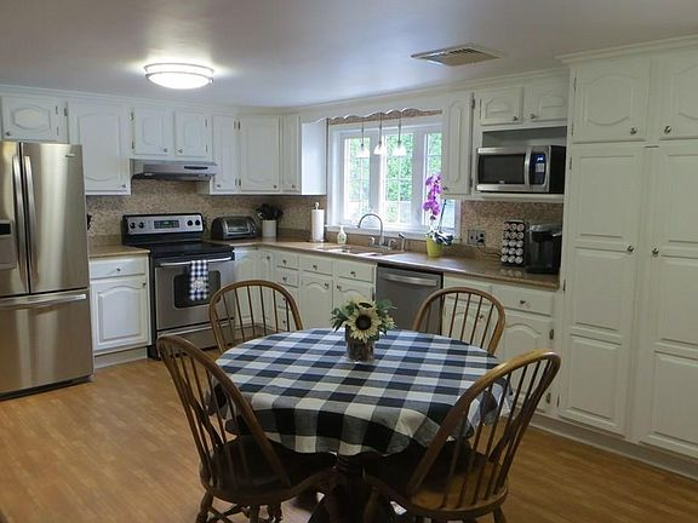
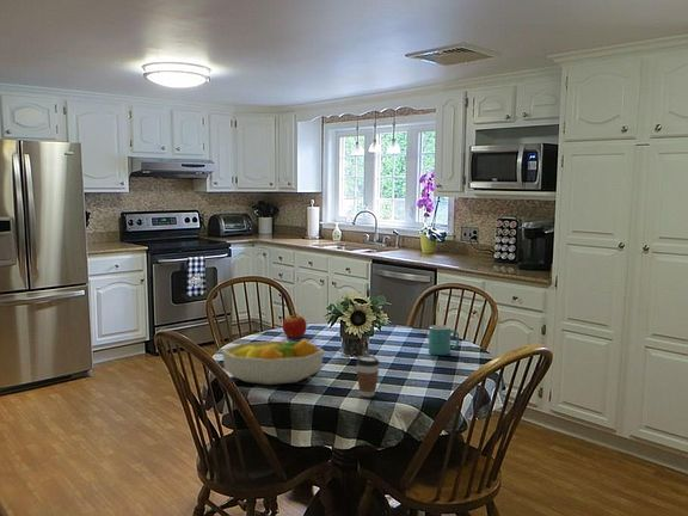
+ apple (294, 325)
+ coffee cup (367, 376)
+ fruit bowl (272, 357)
+ mug (443, 339)
